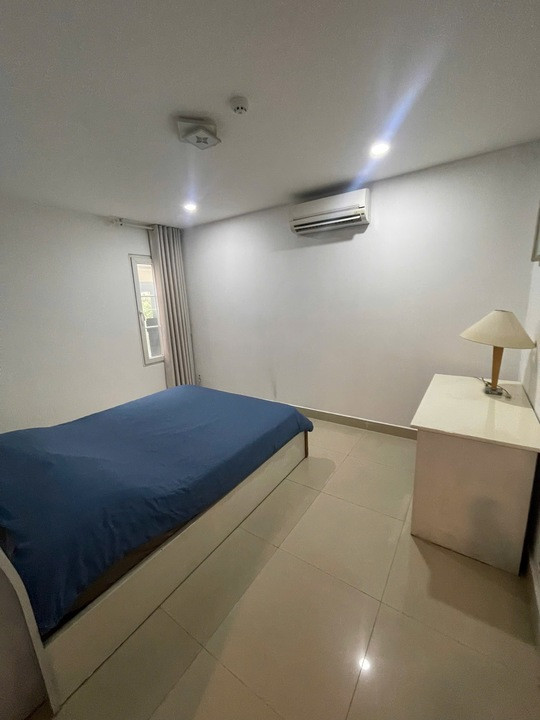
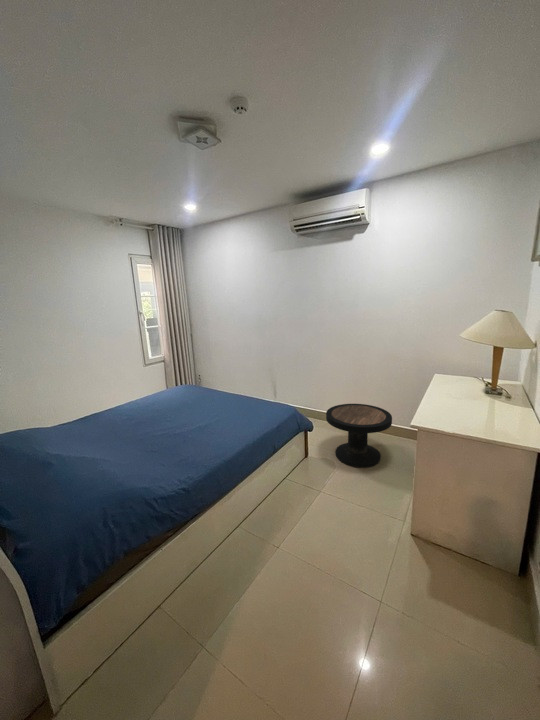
+ side table (357, 434)
